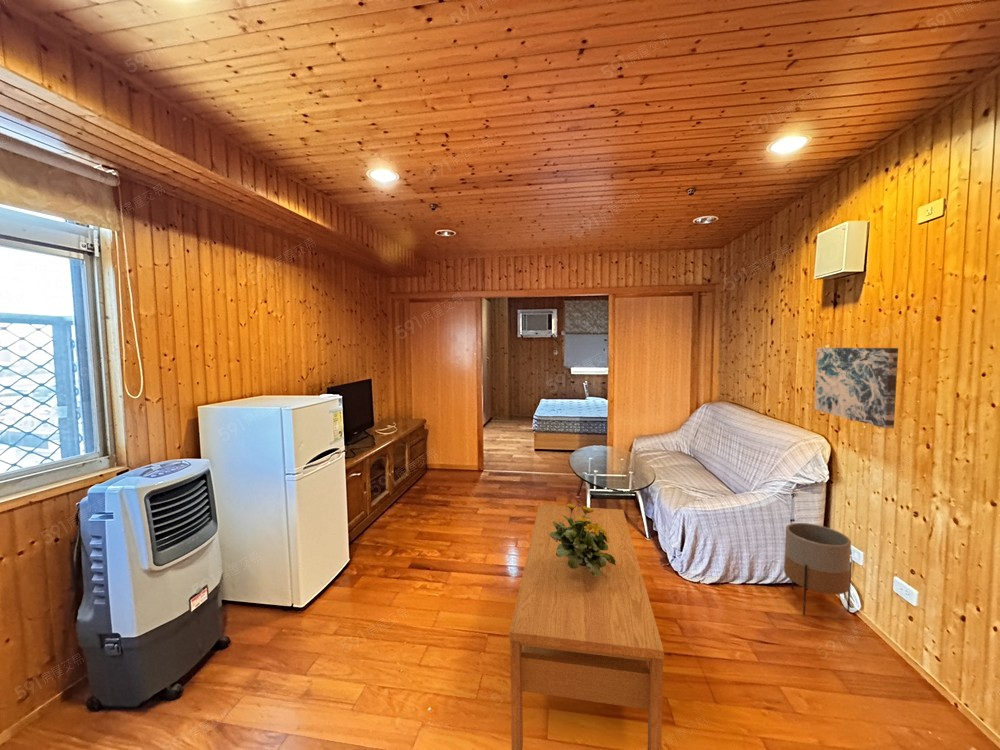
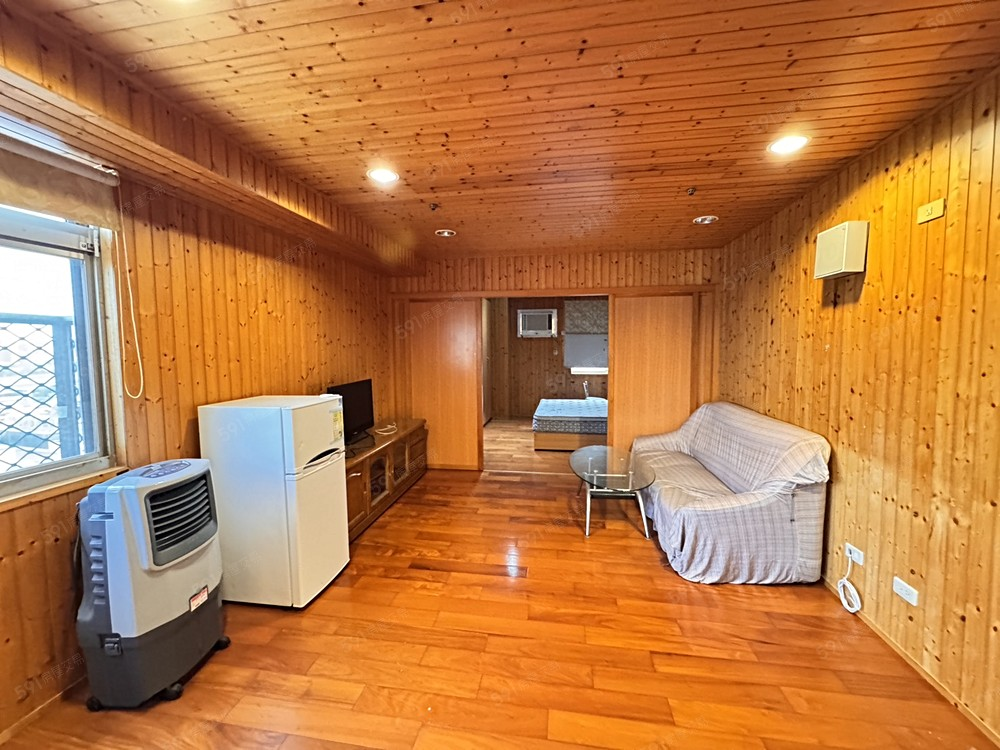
- wall art (851, 383)
- coffee table (581, 603)
- flowering plant (578, 538)
- planter (816, 568)
